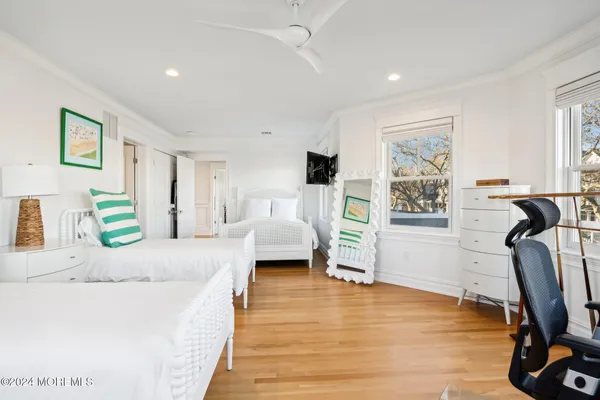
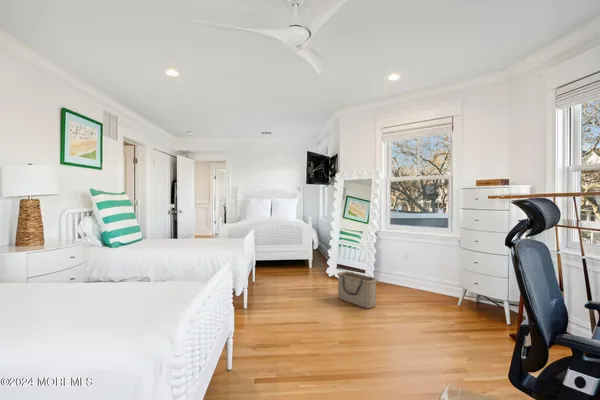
+ basket (356, 288)
